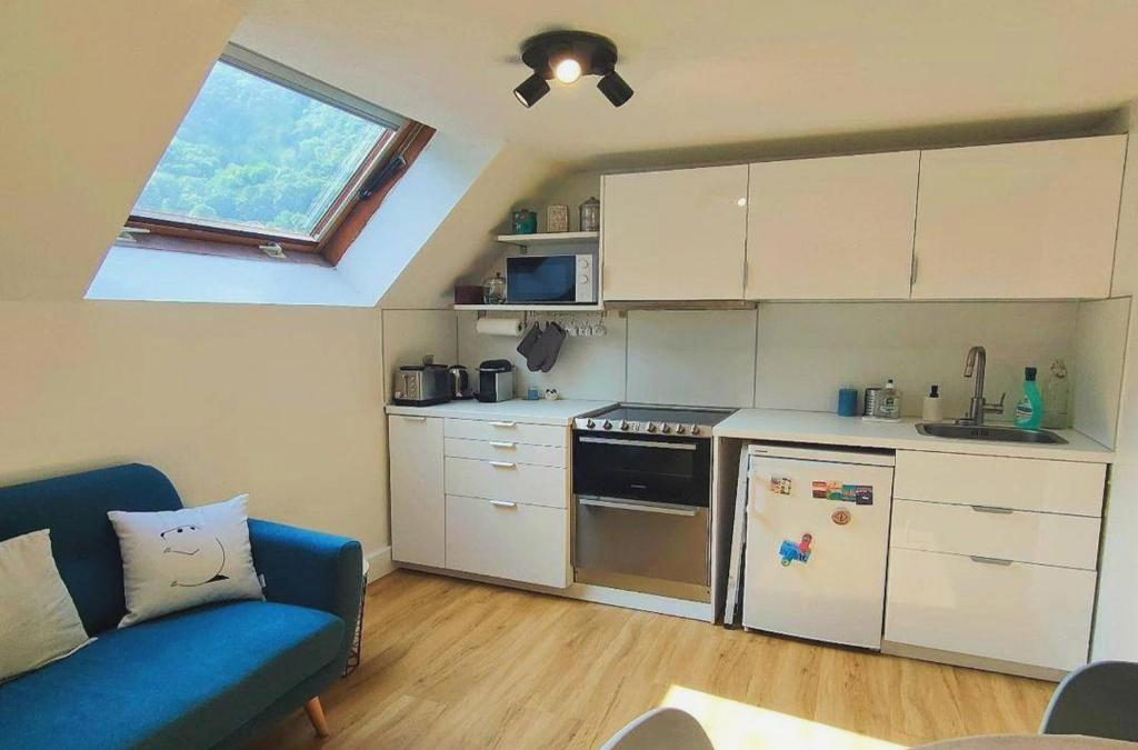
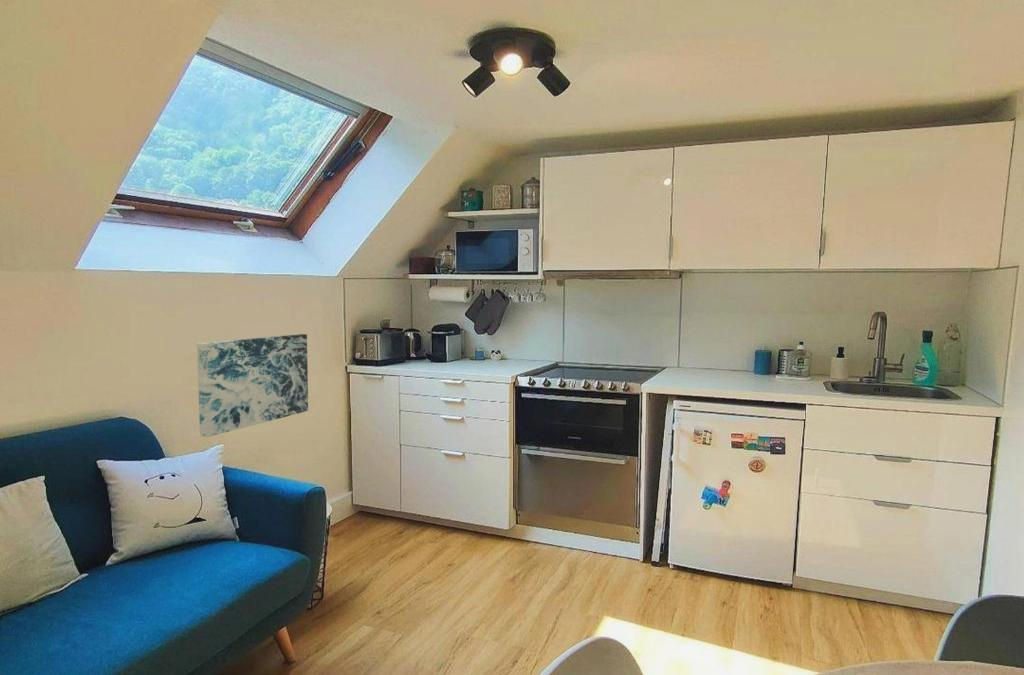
+ wall art (258, 380)
